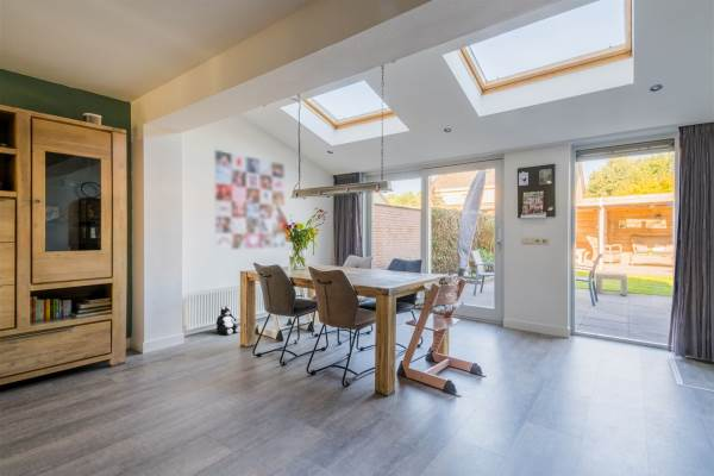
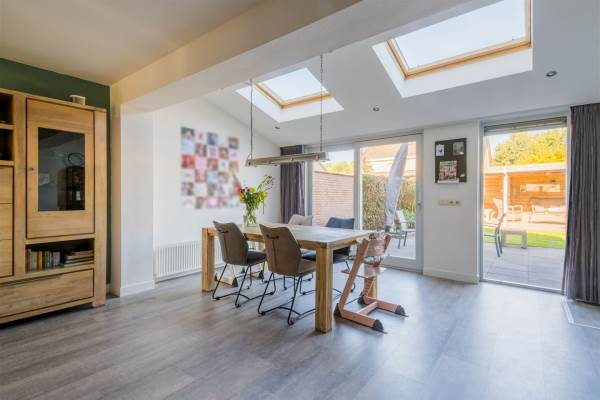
- plush toy (227, 319)
